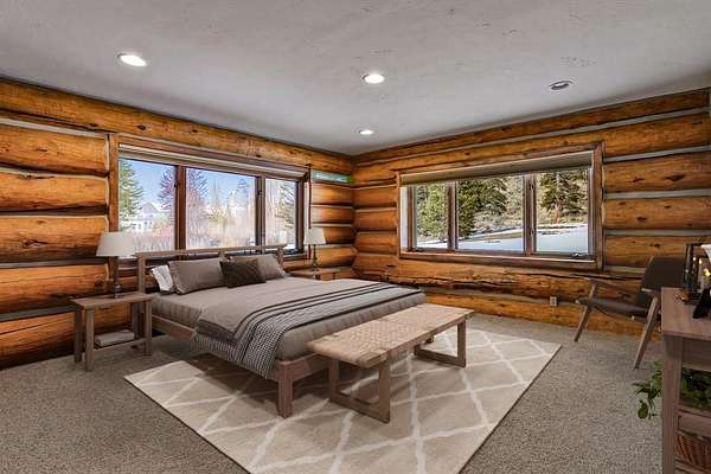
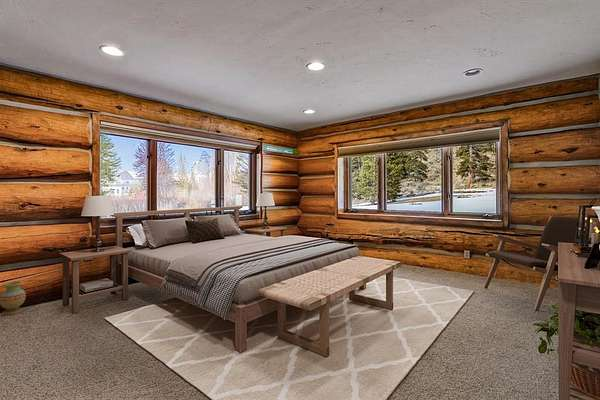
+ vase (12, 297)
